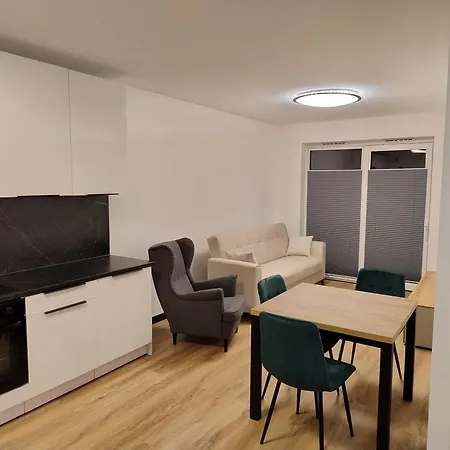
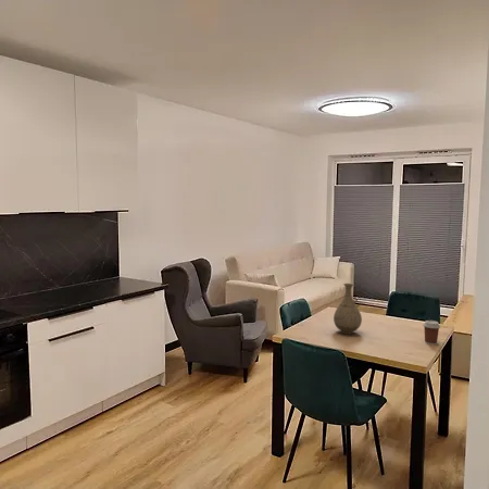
+ coffee cup (430, 331)
+ vase (348, 309)
